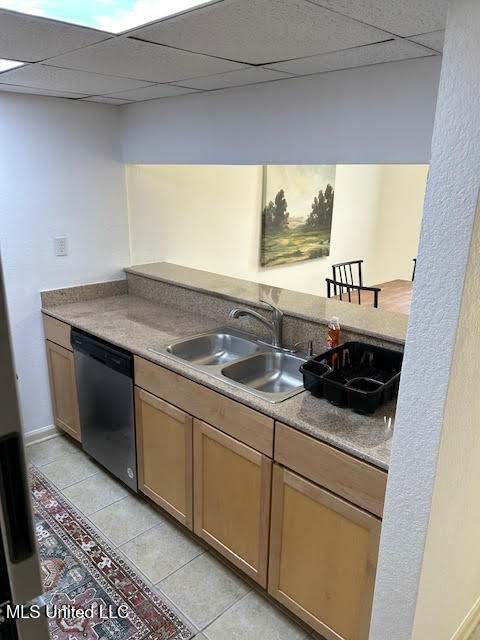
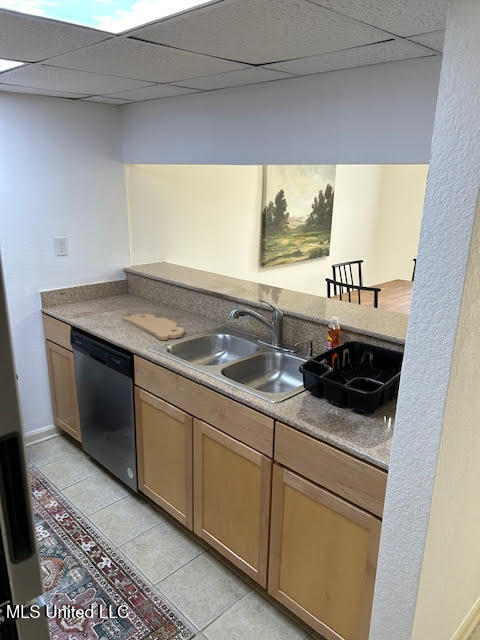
+ cutting board (156, 325)
